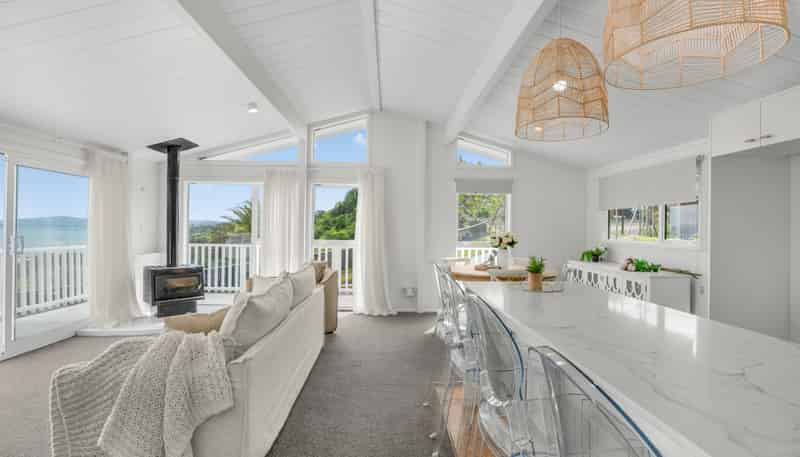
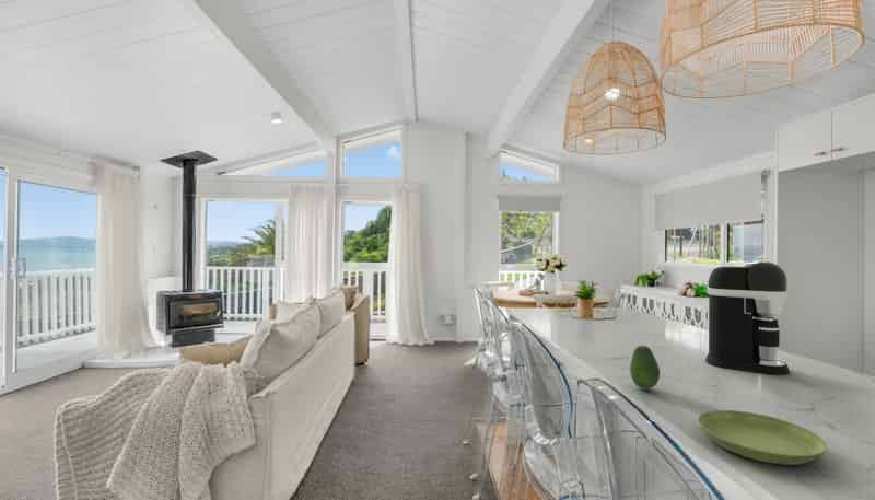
+ saucer (757, 437)
+ coffee maker (745, 313)
+ fruit (644, 367)
